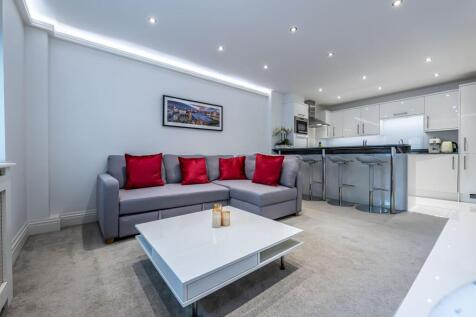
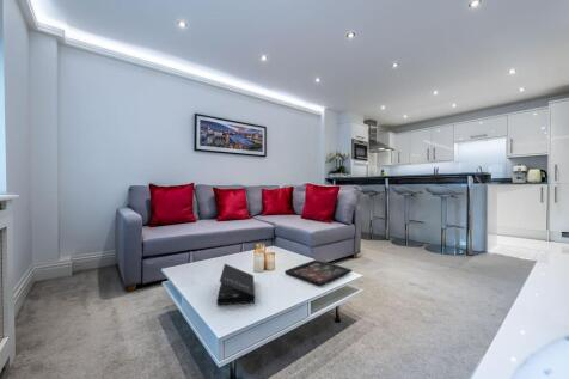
+ book (237, 281)
+ decorative tray (318, 270)
